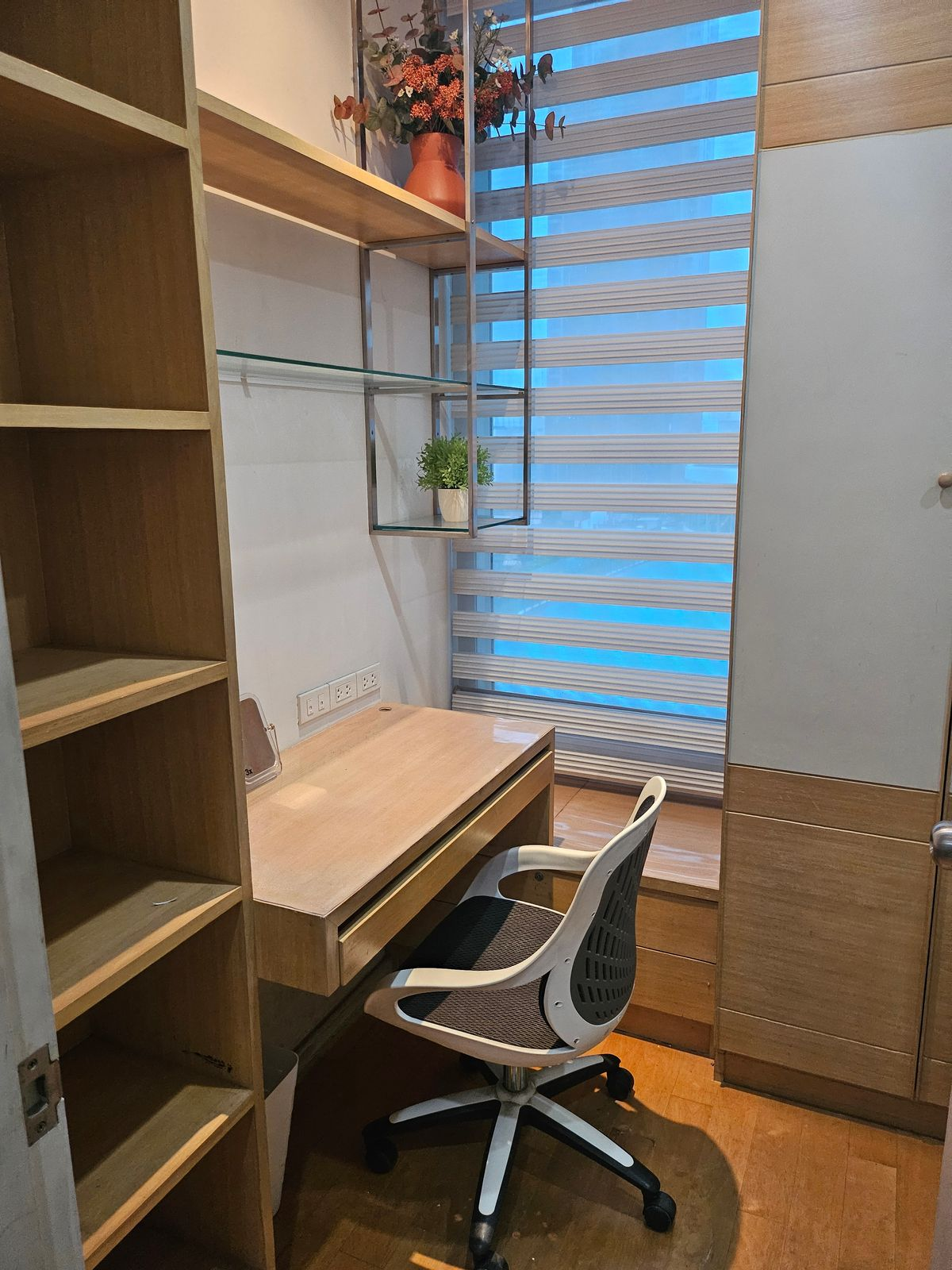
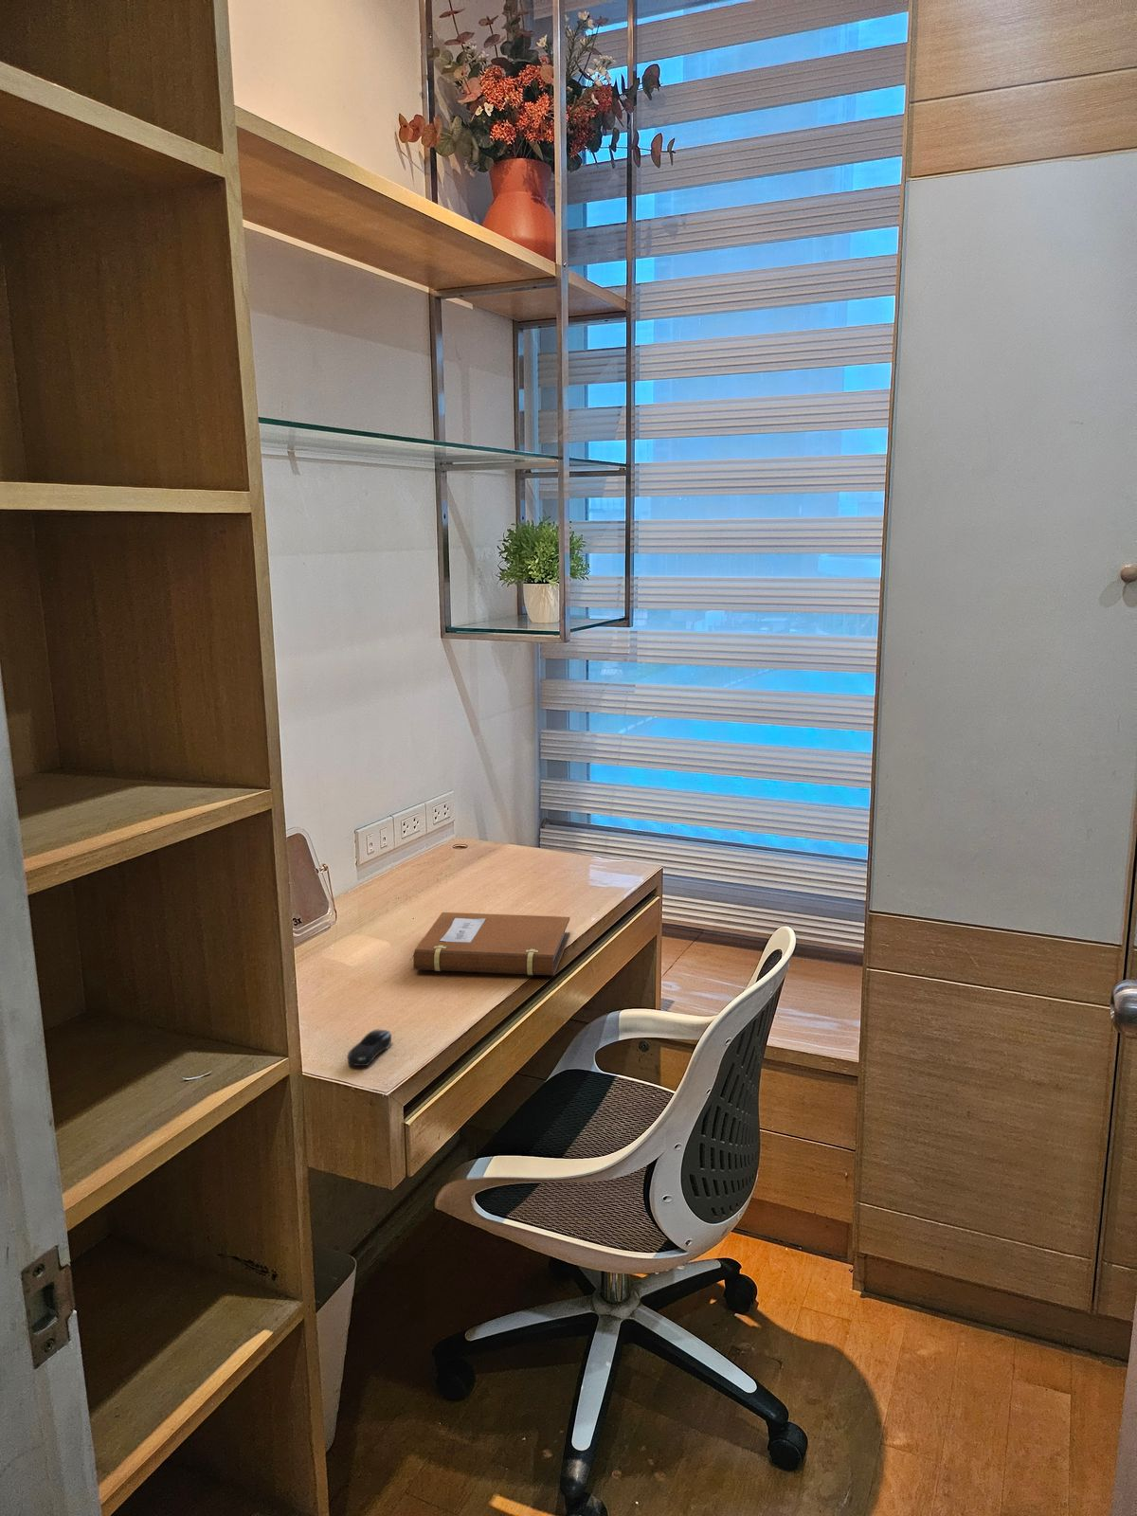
+ computer mouse (376, 1036)
+ notebook (491, 943)
